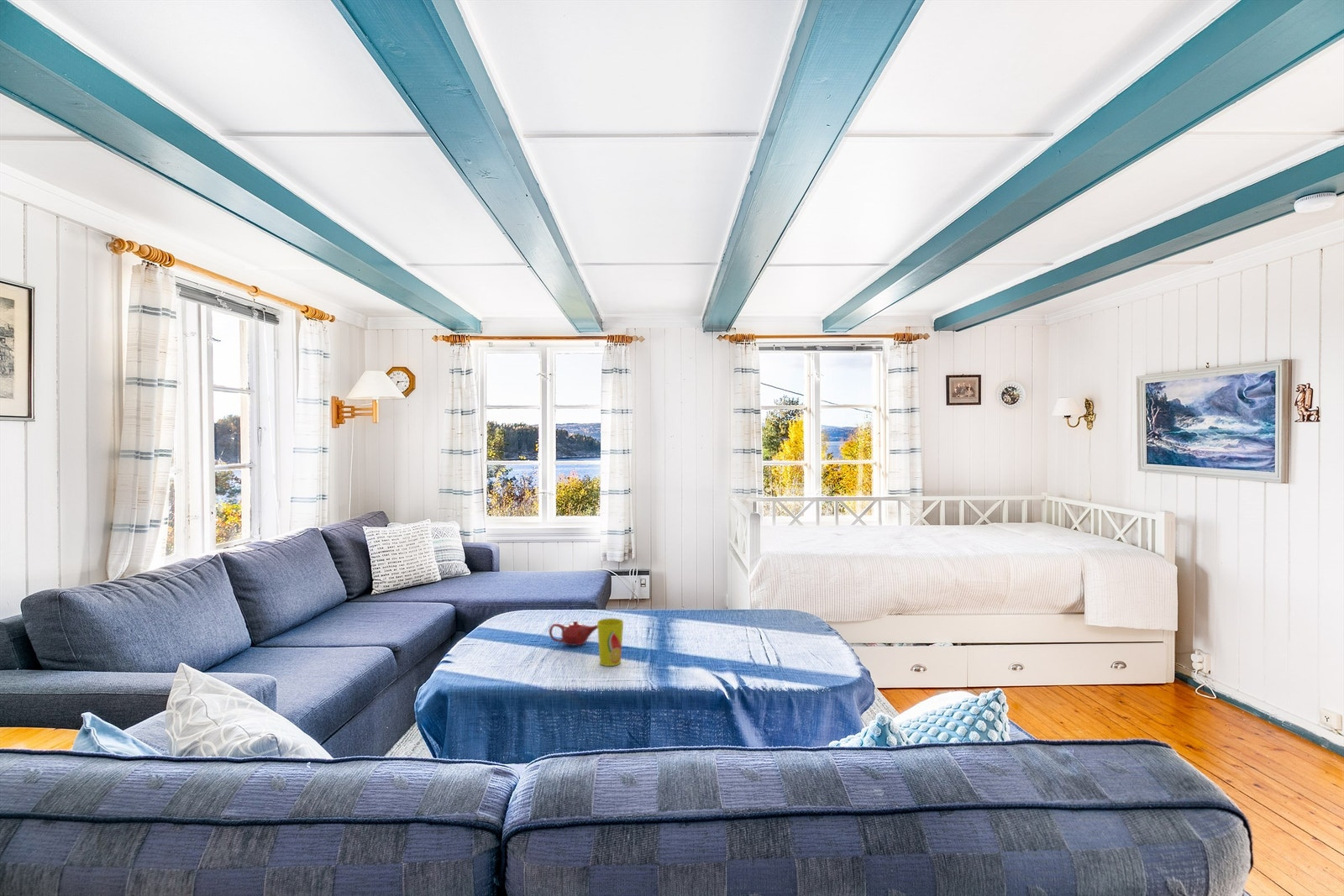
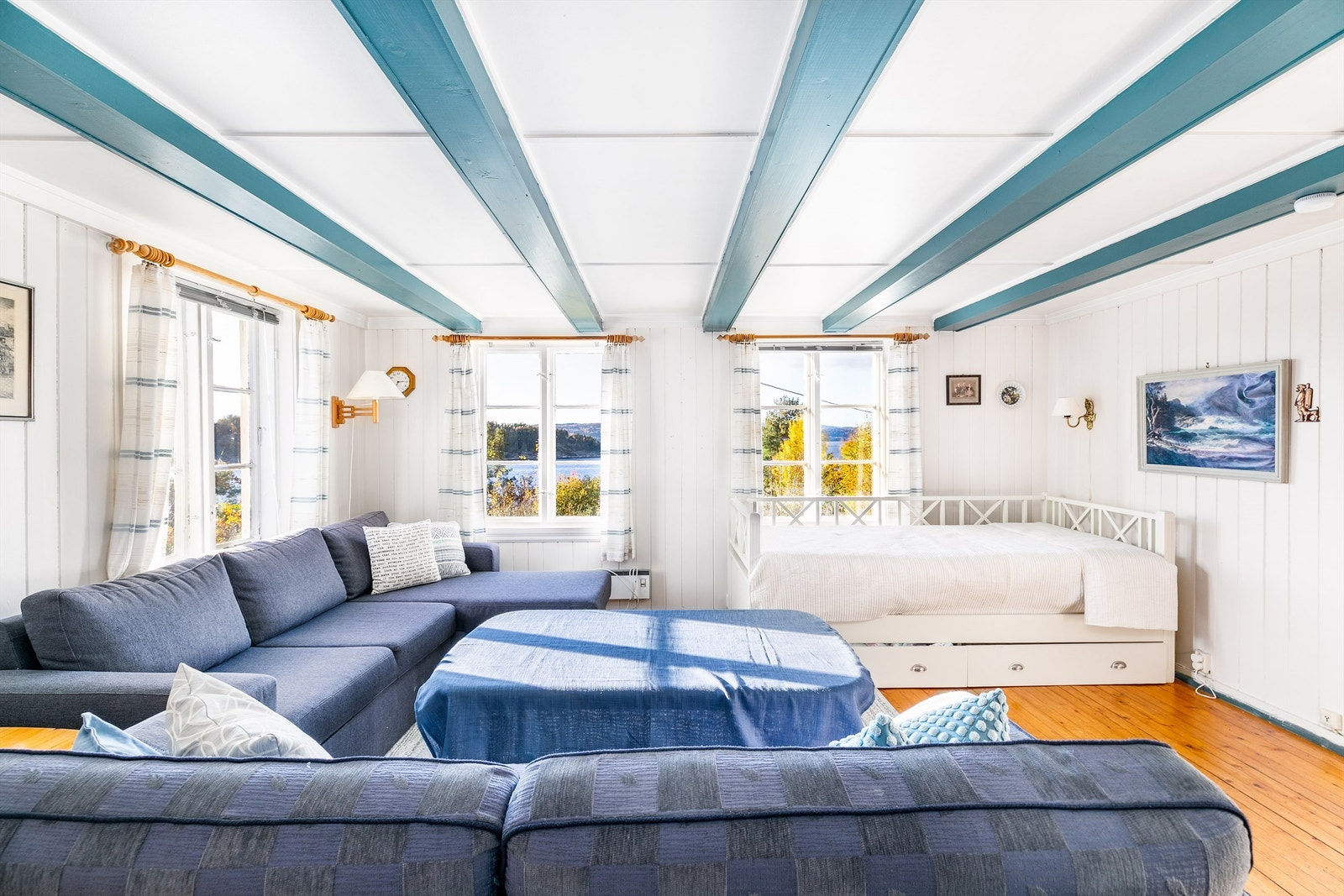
- teapot (574, 631)
- cup (610, 642)
